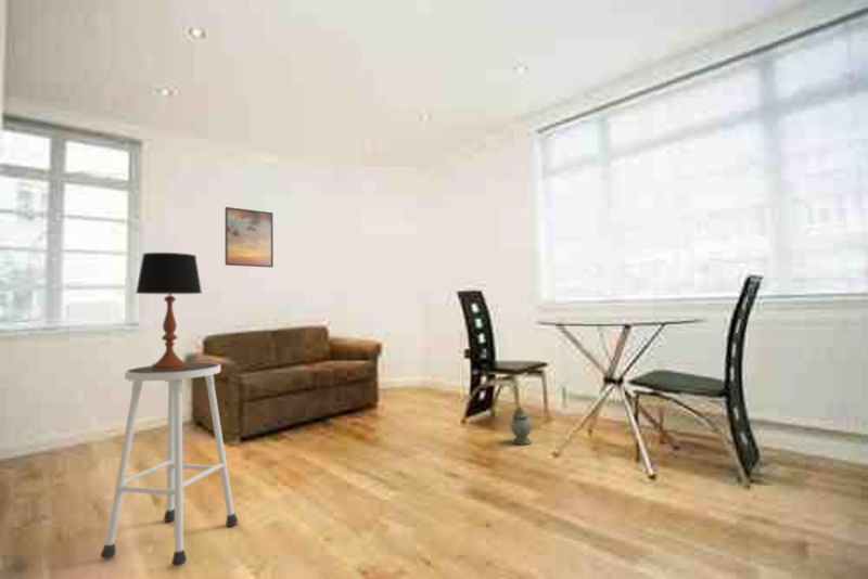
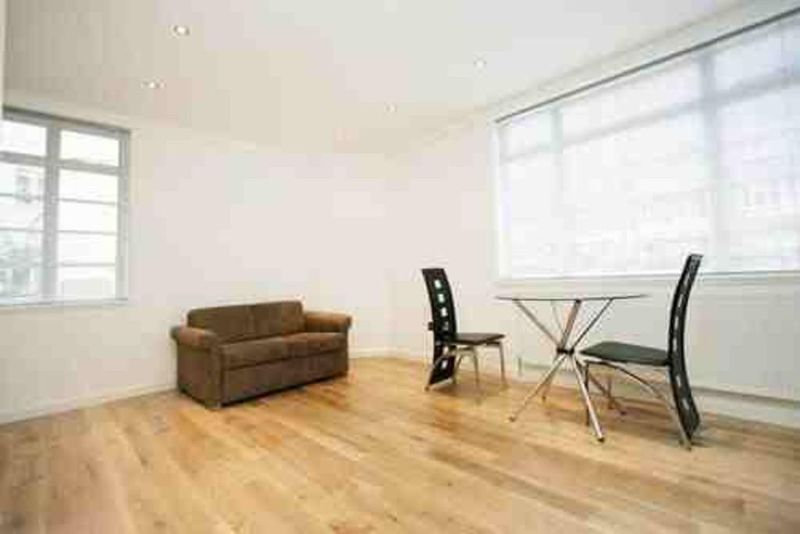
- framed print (250, 237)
- stool (174, 453)
- lantern (521, 424)
- table lamp (169, 310)
